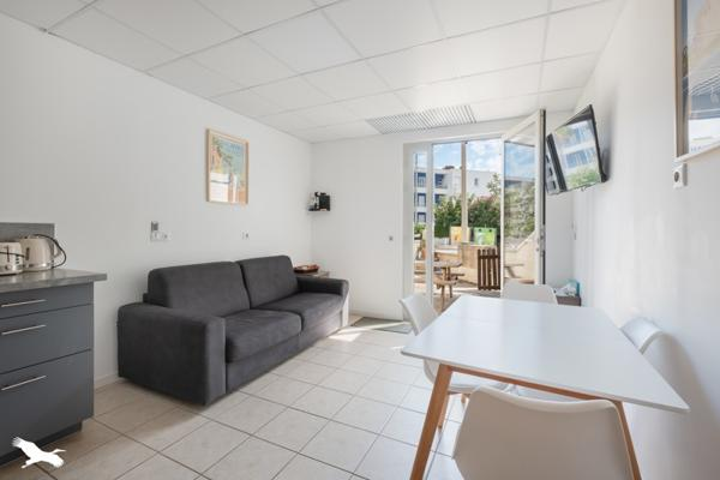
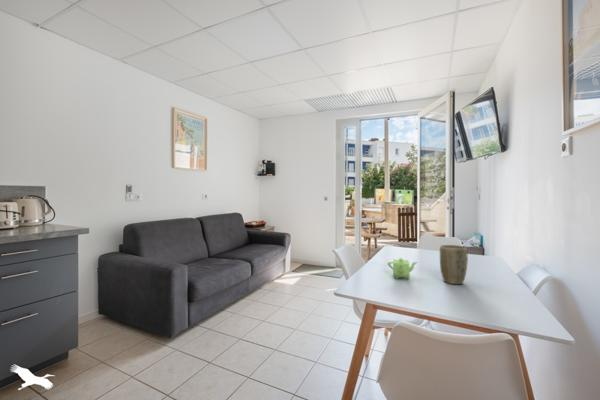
+ plant pot (453, 264)
+ teapot (402, 268)
